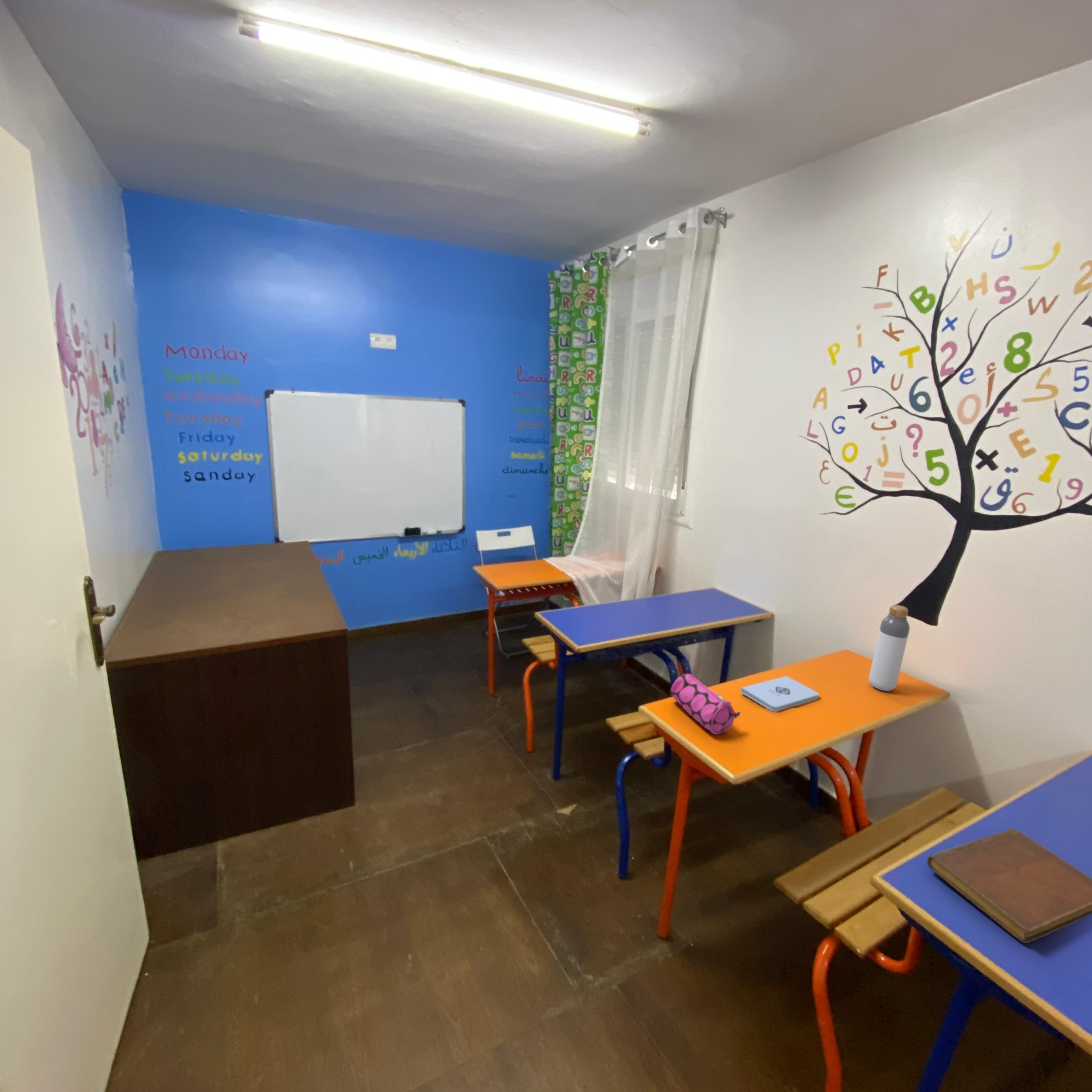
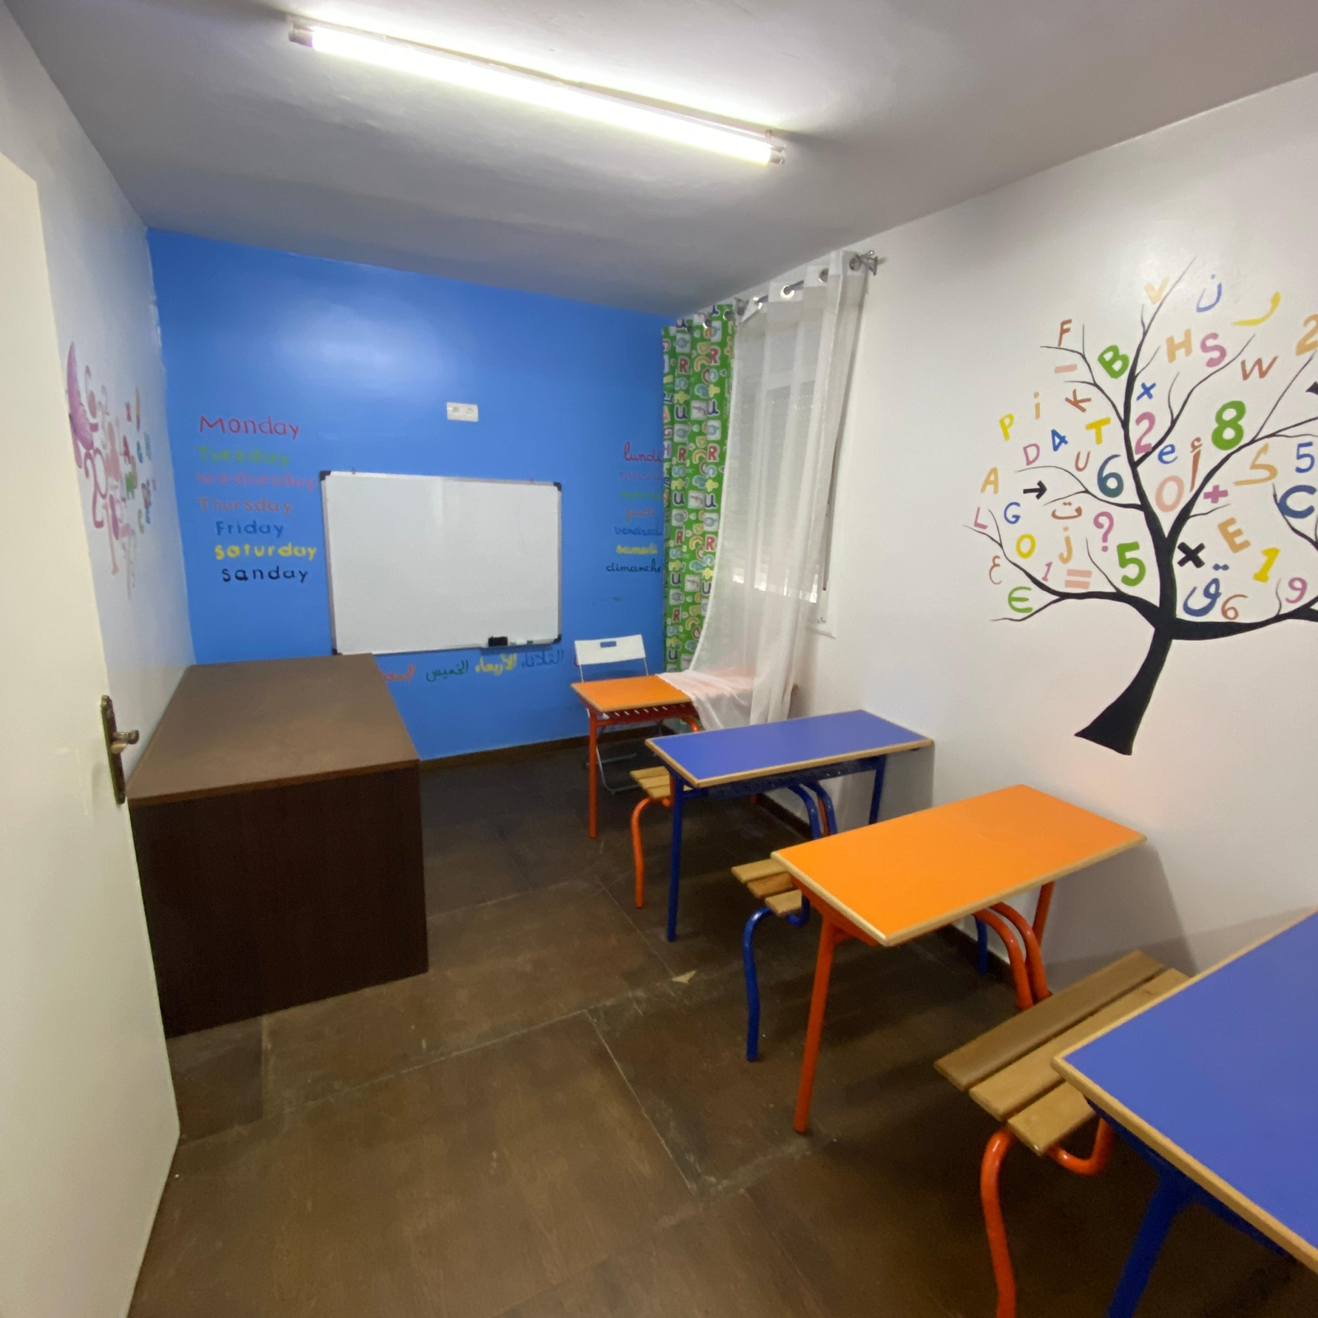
- pencil case (702, 700)
- bottle (890, 648)
- notepad (780, 693)
- notebook (1017, 878)
